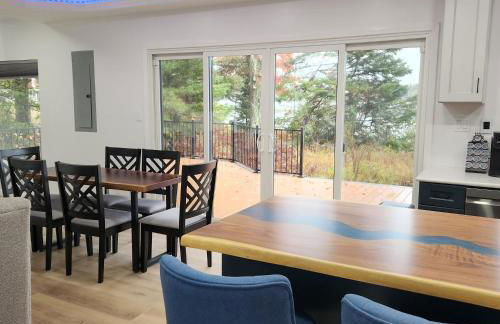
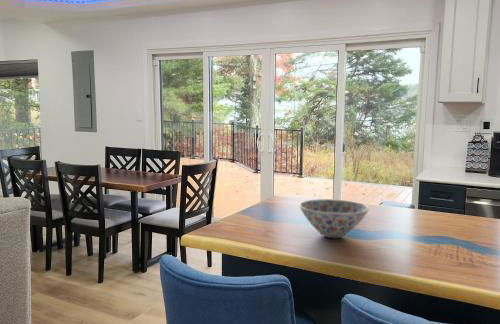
+ bowl (333, 221)
